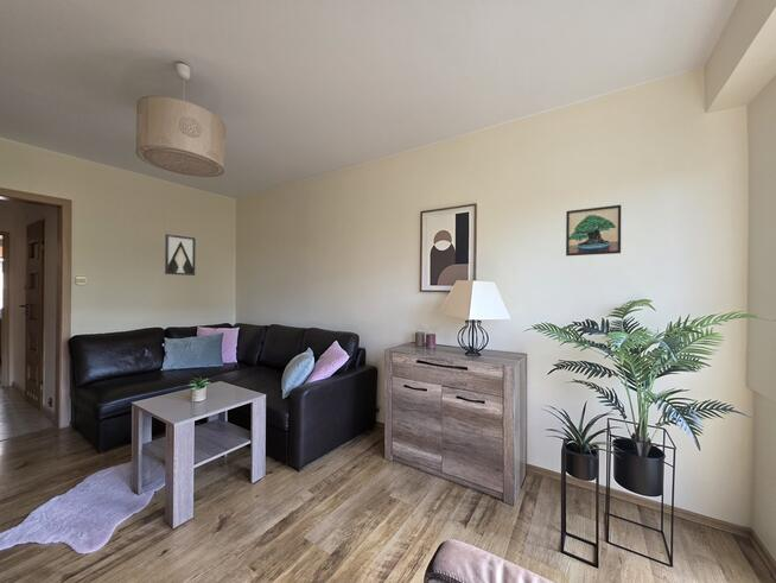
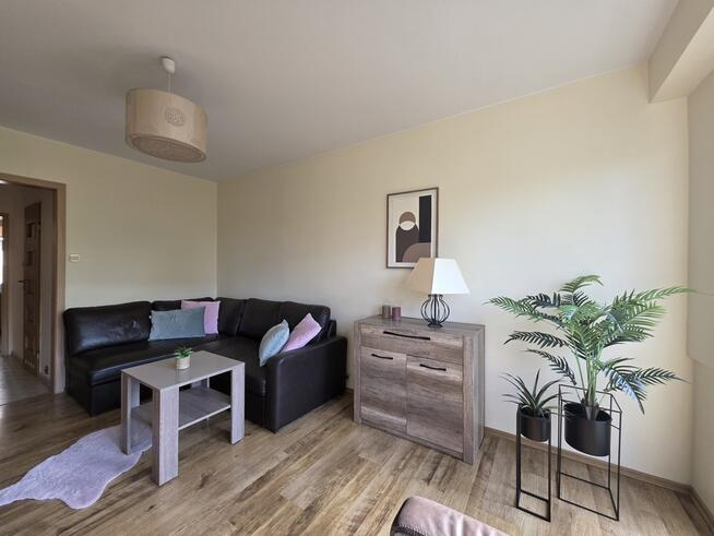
- wall art (180, 255)
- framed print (592, 230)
